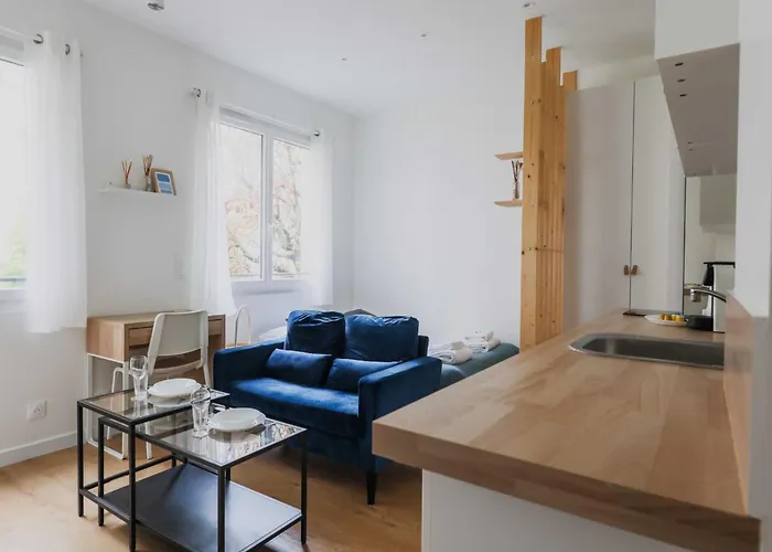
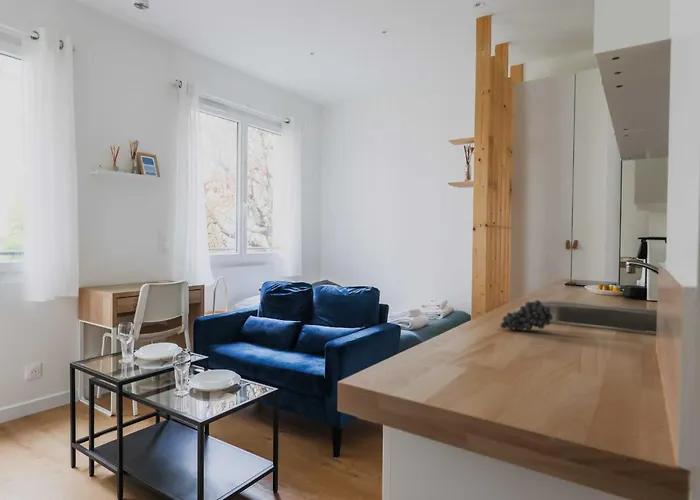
+ fruit (526, 314)
